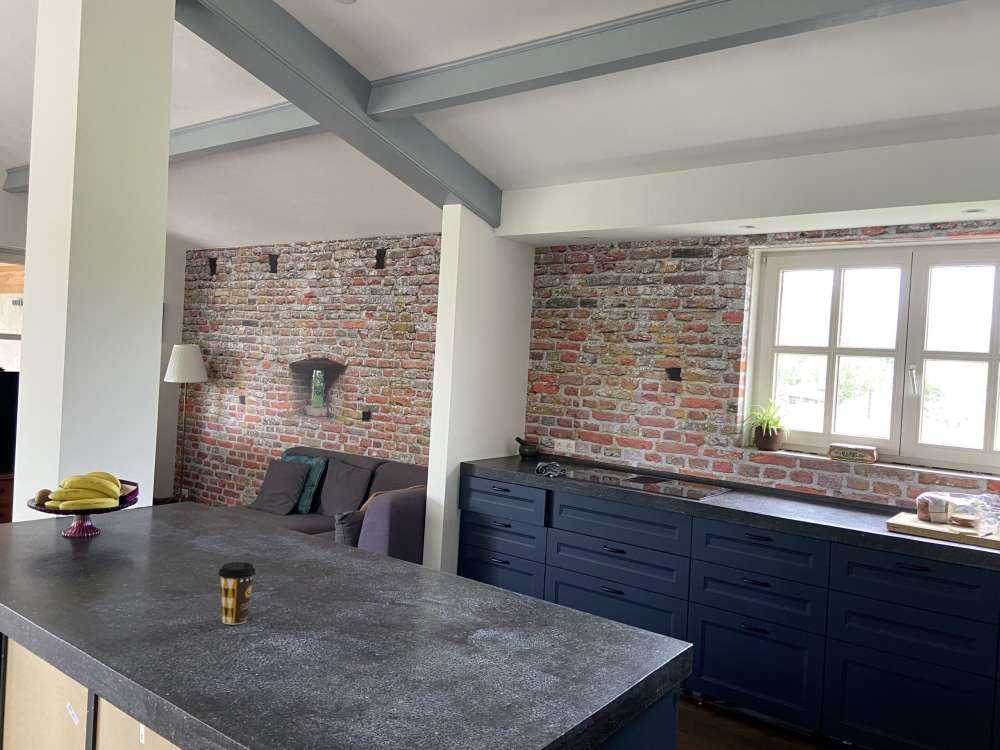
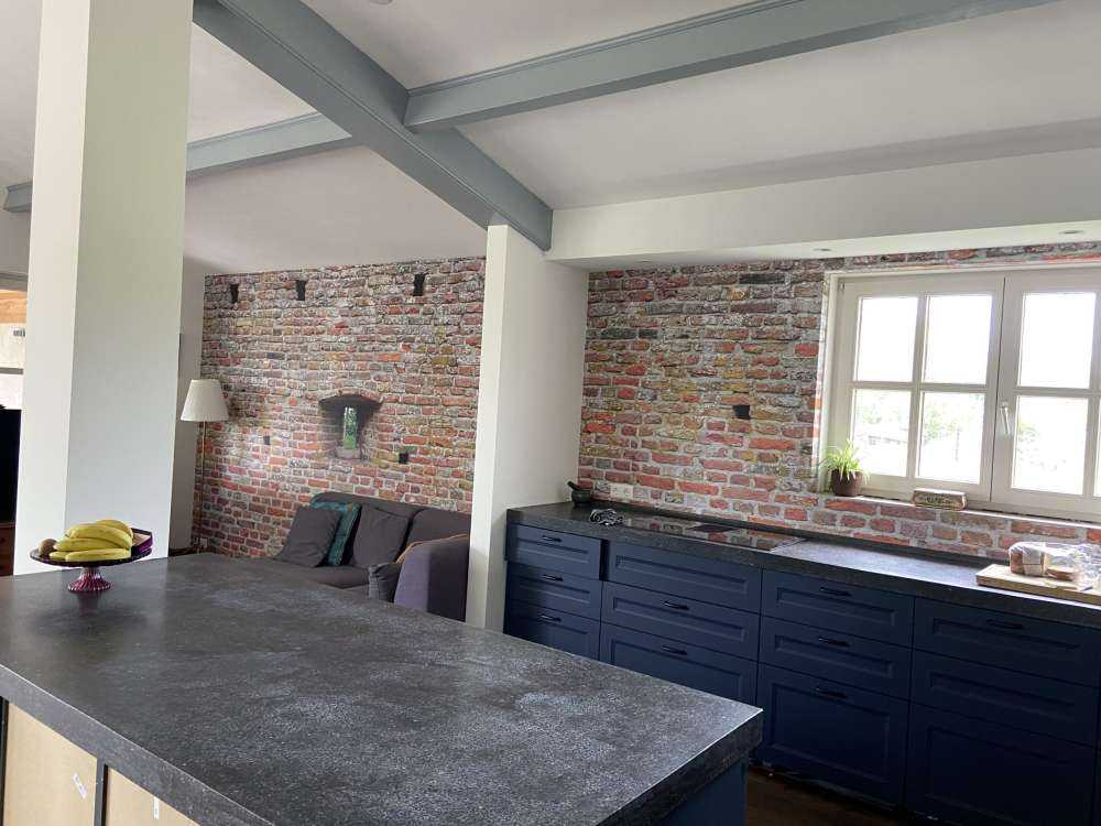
- coffee cup (236, 593)
